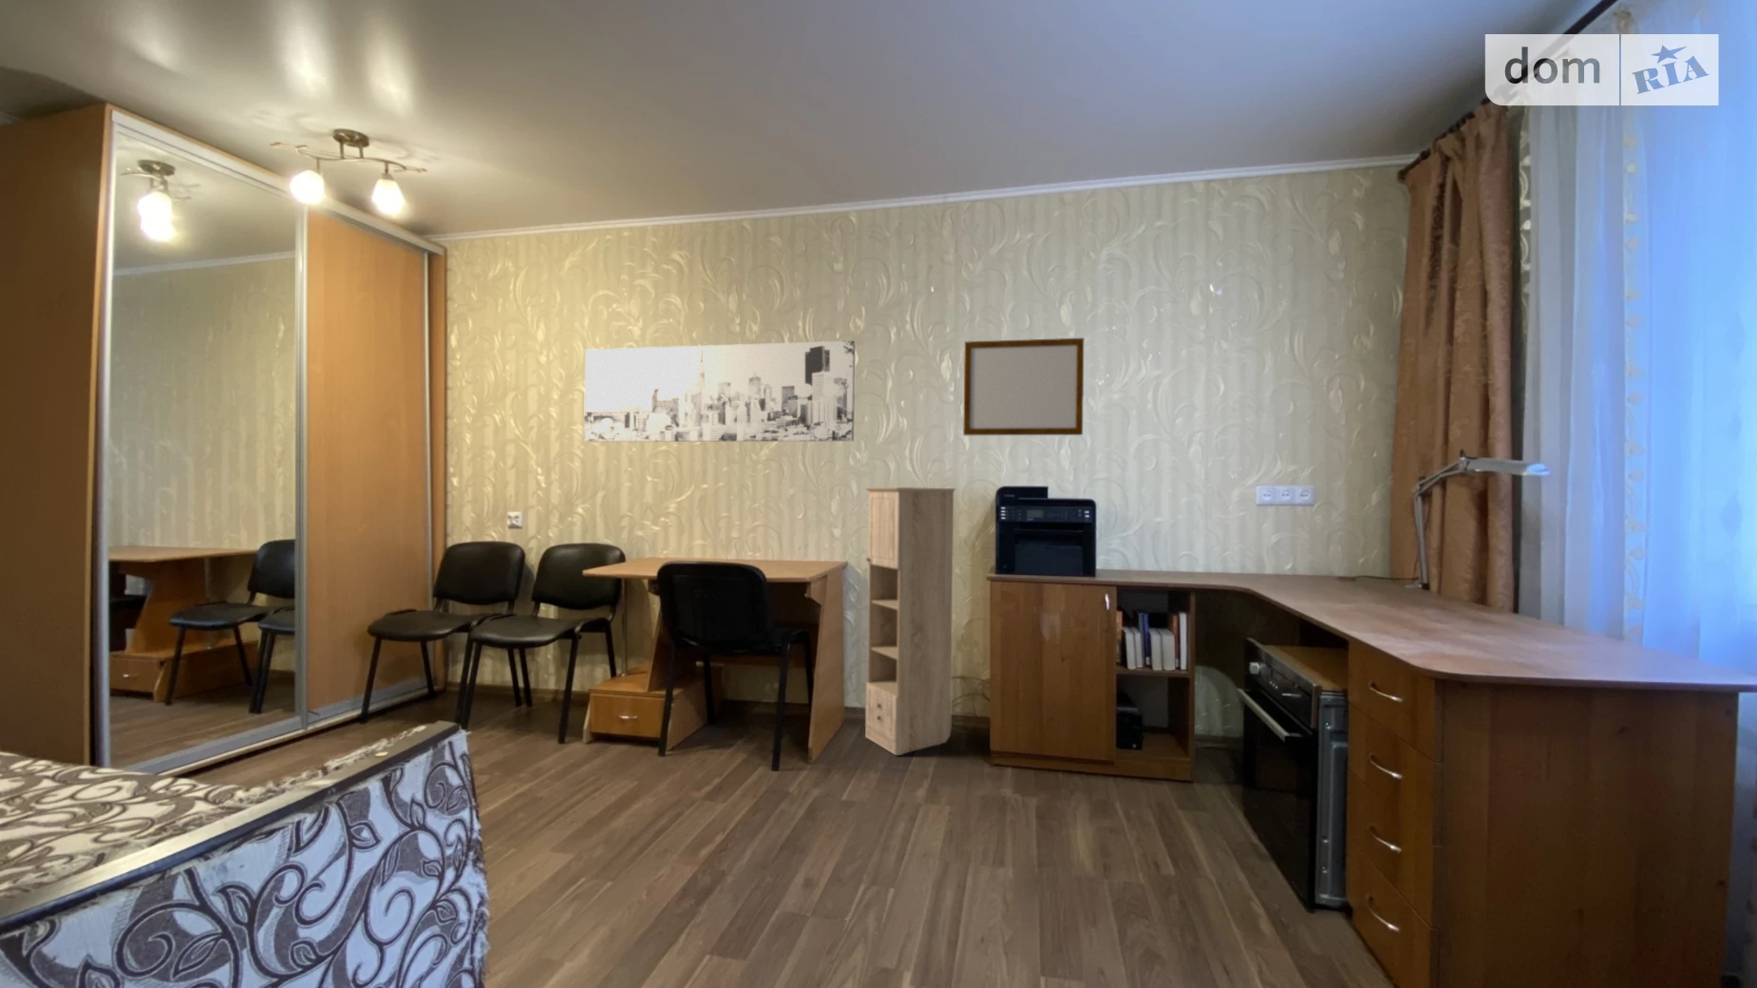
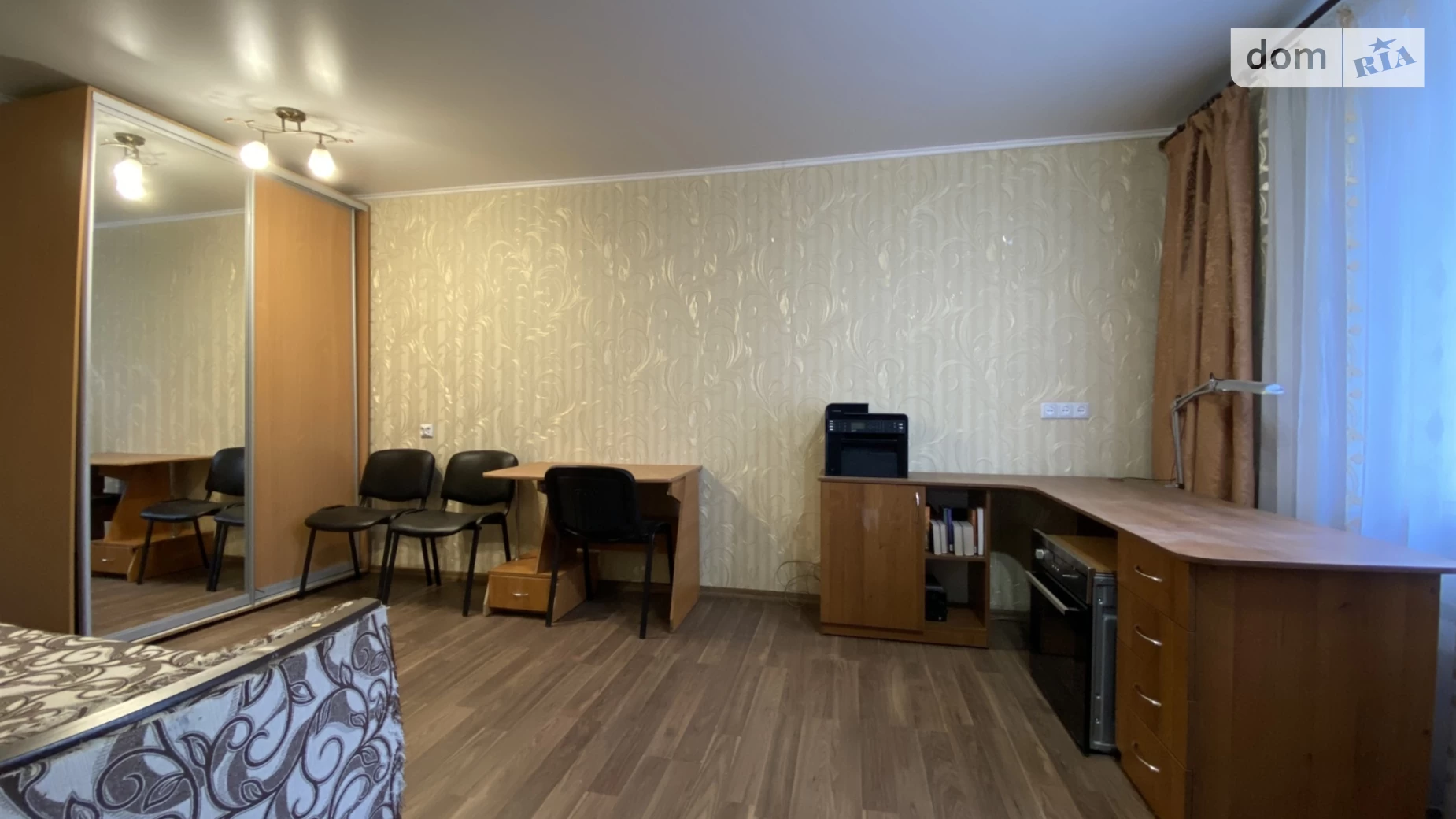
- writing board (1022, 387)
- storage cabinet (907, 614)
- wall art (714, 393)
